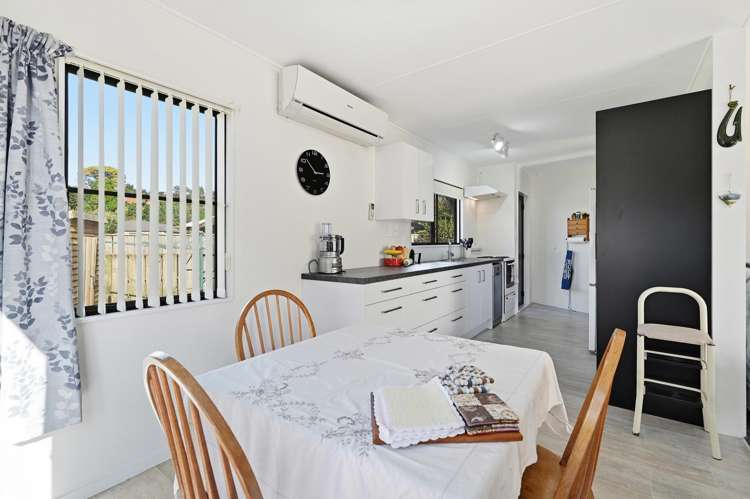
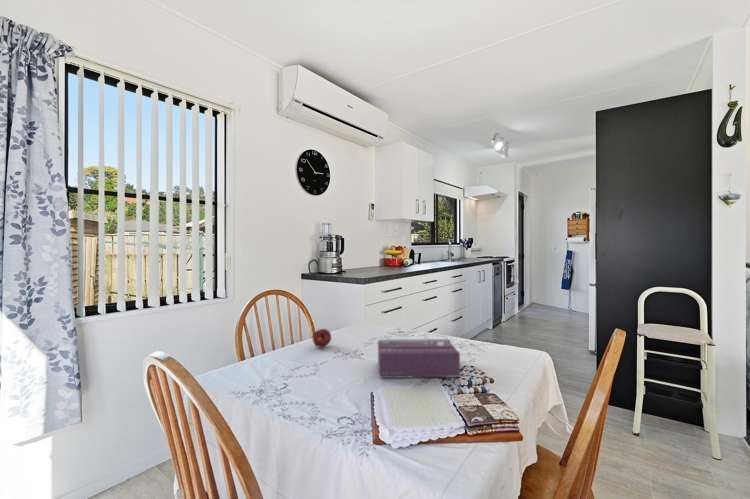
+ tissue box (416, 357)
+ apple (321, 337)
